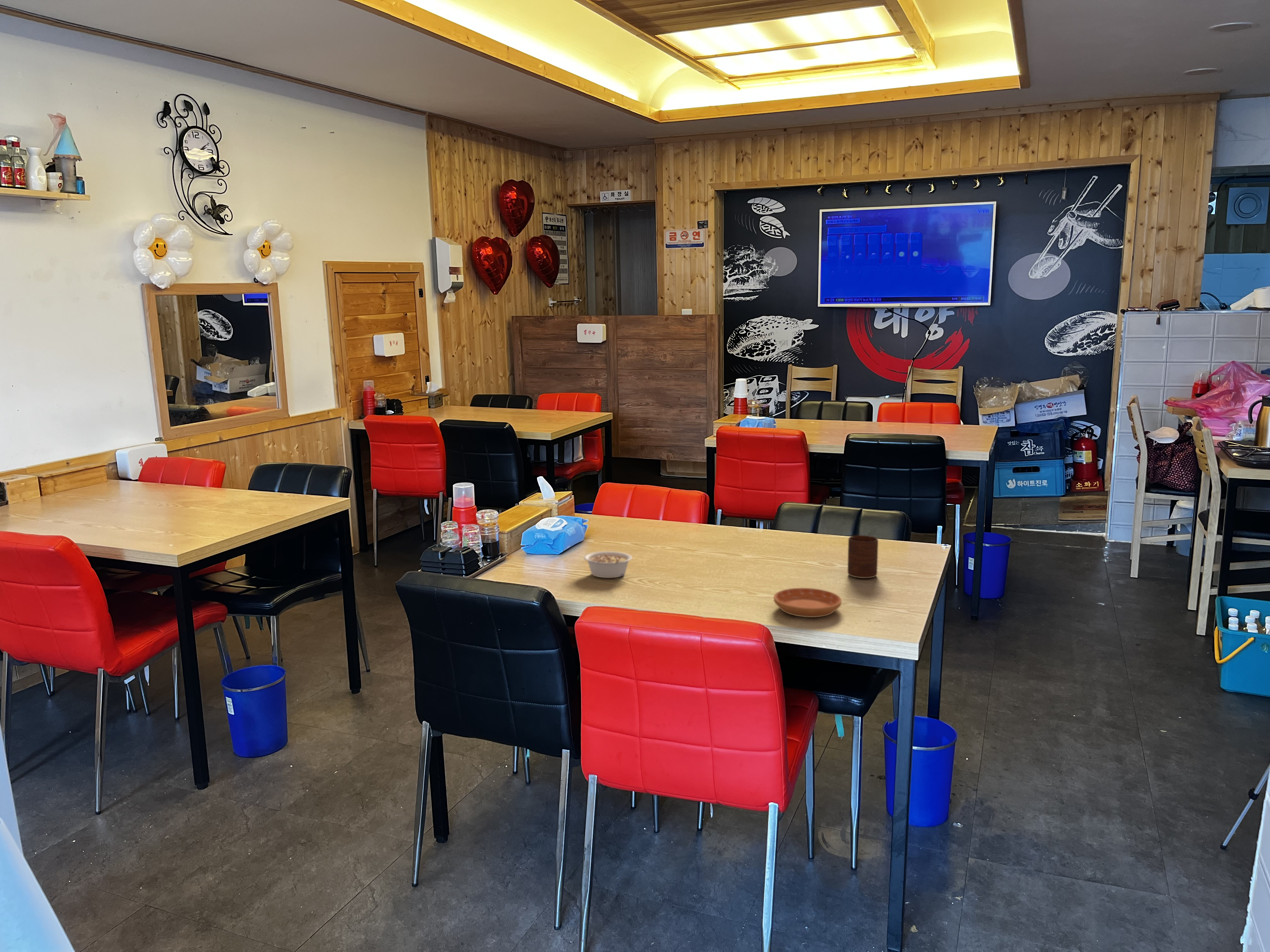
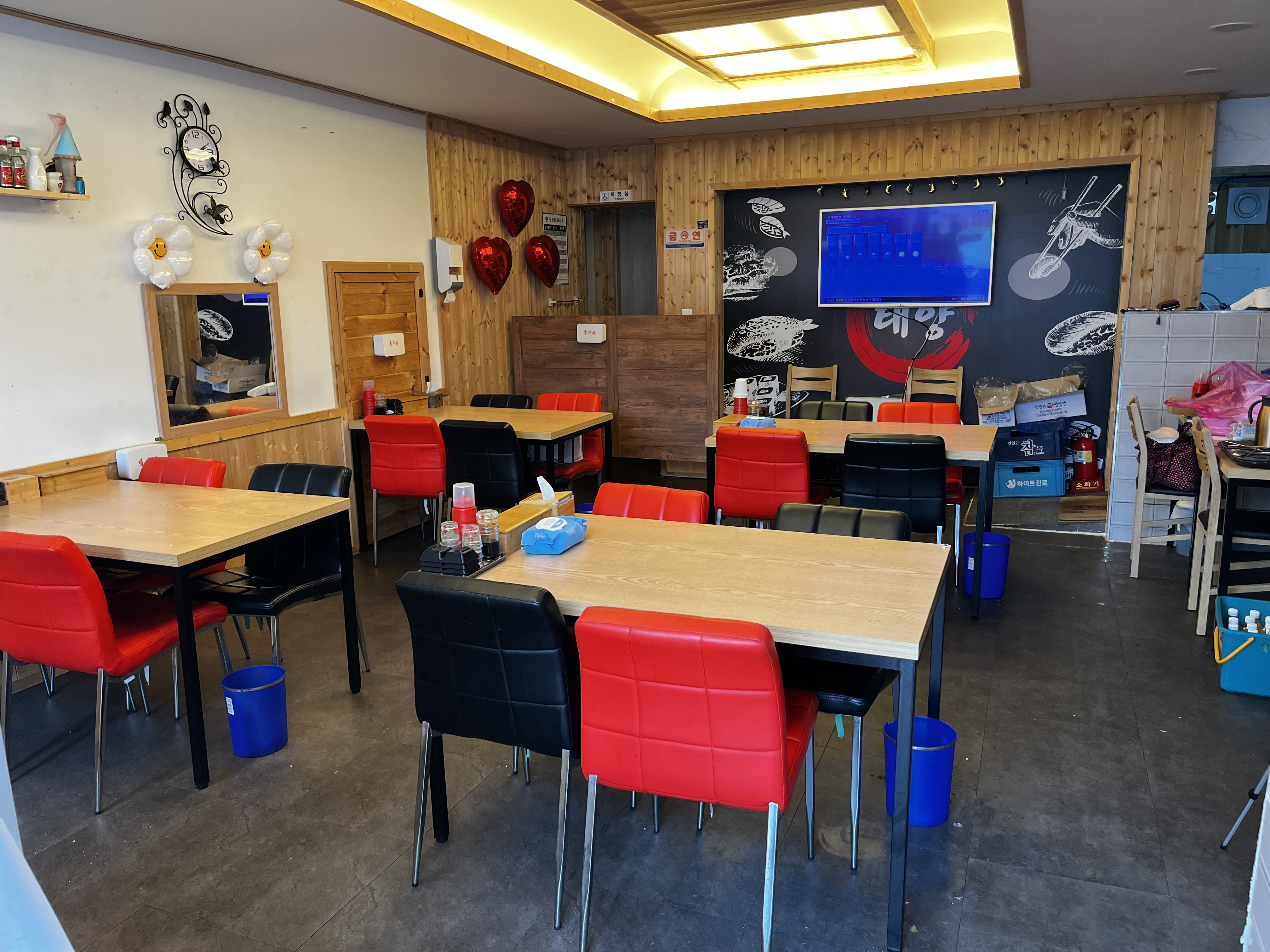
- cup (861, 556)
- saucer (807, 603)
- legume (609, 564)
